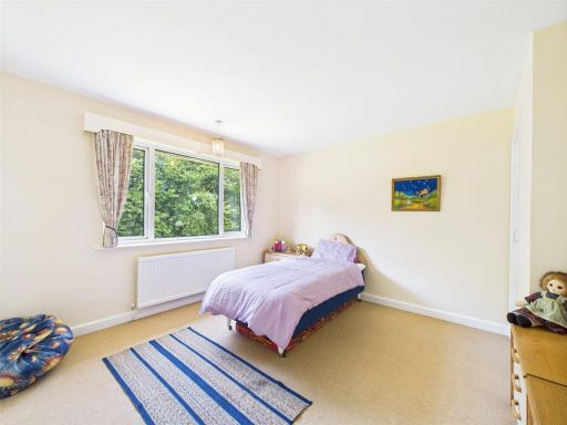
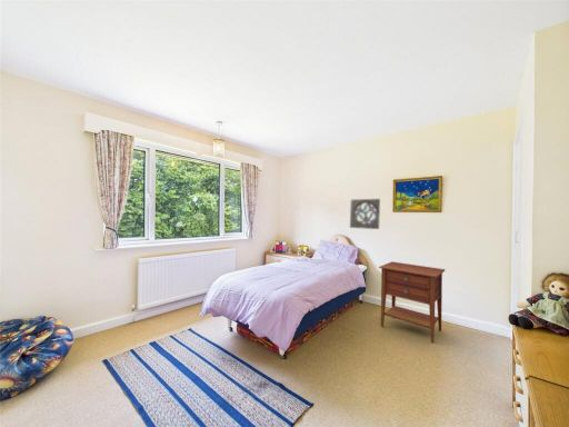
+ wall ornament (365, 214)
+ nightstand (410, 298)
